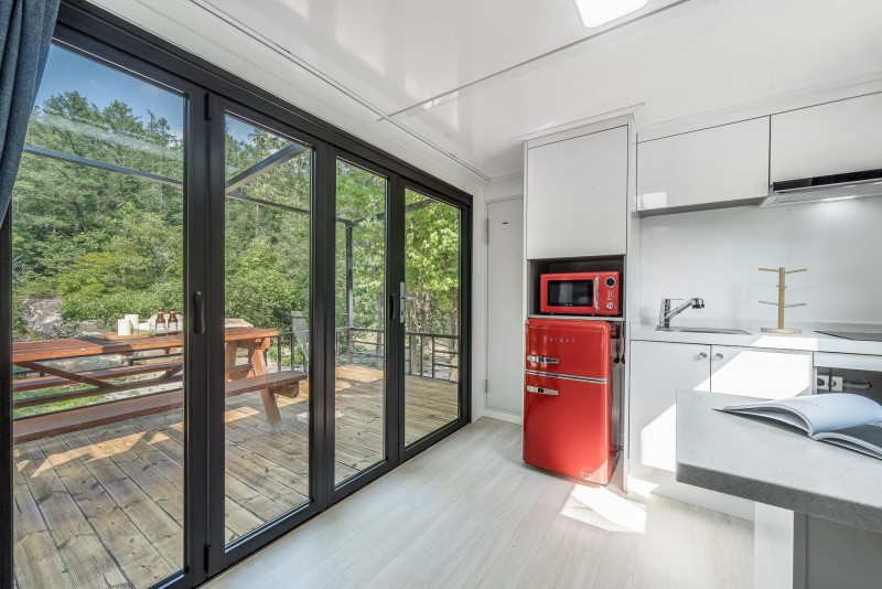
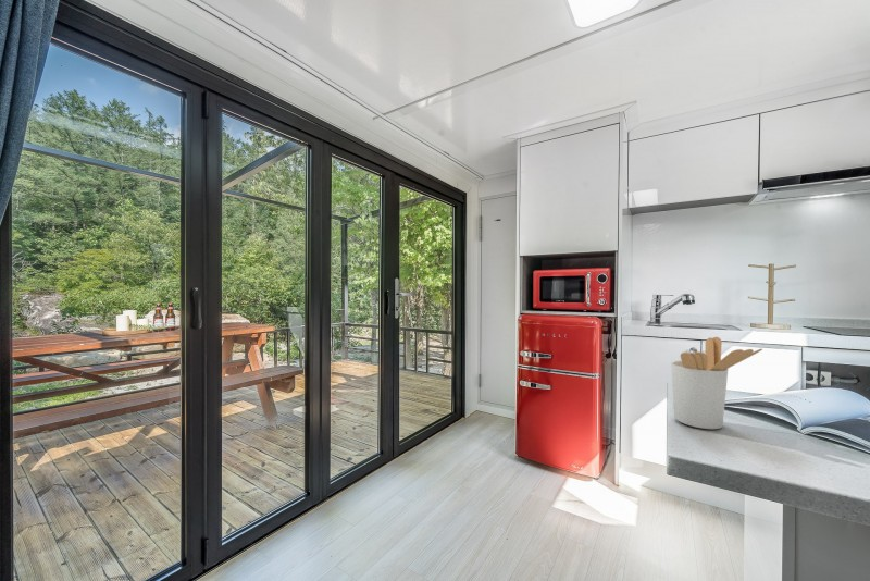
+ utensil holder (711, 382)
